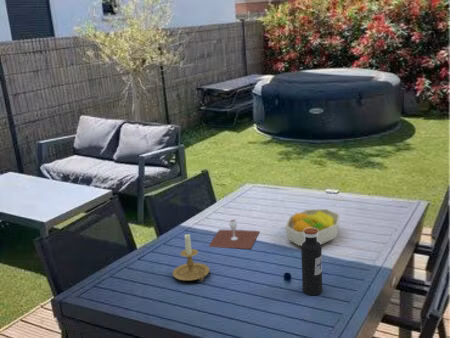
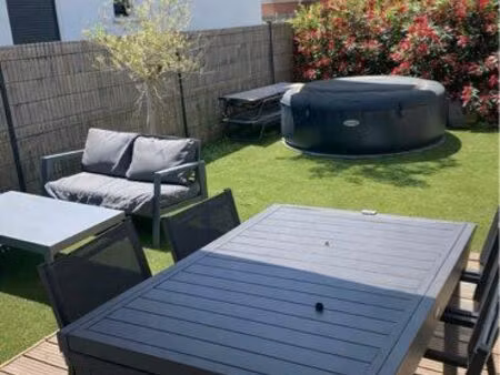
- fruit bowl (313, 225)
- wine glass (233, 229)
- water bottle (311, 261)
- candle holder (191, 255)
